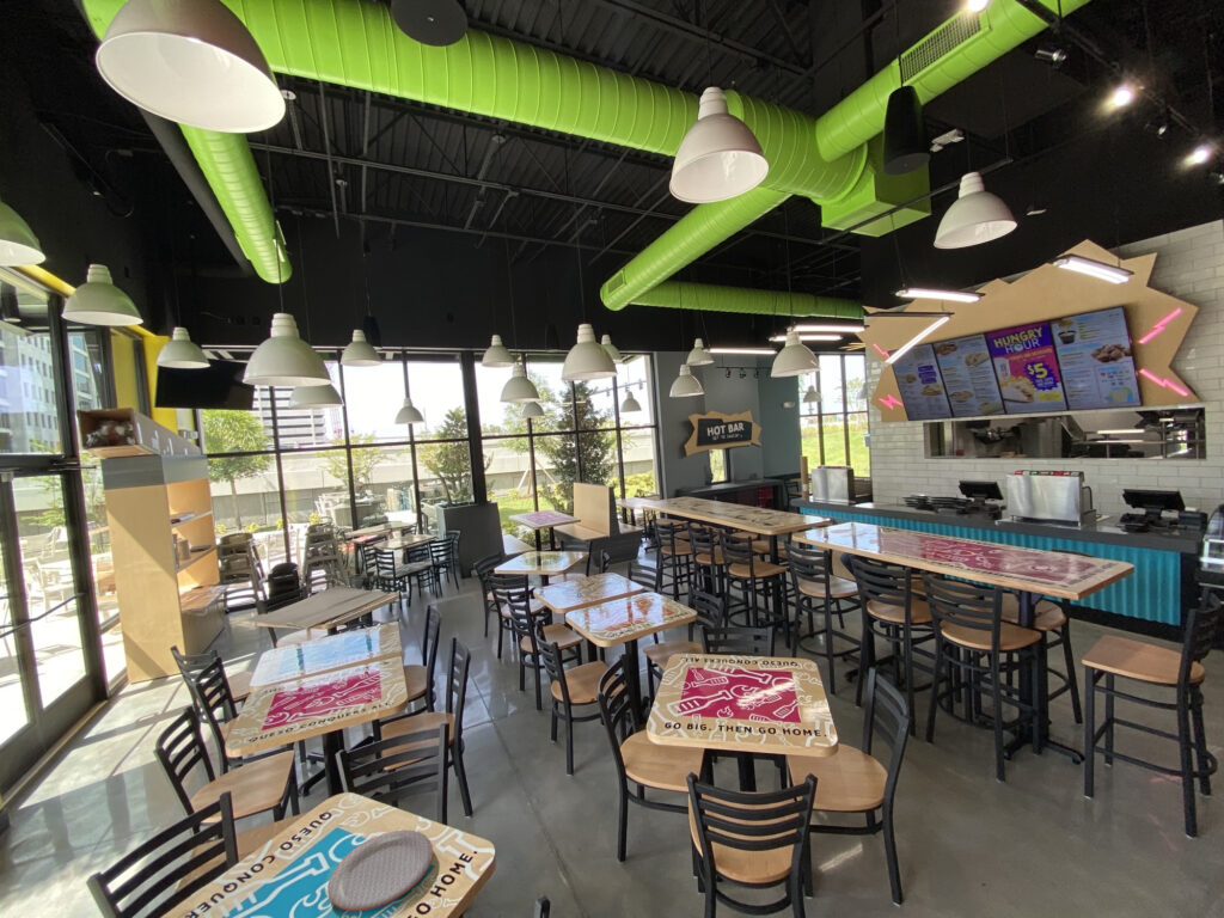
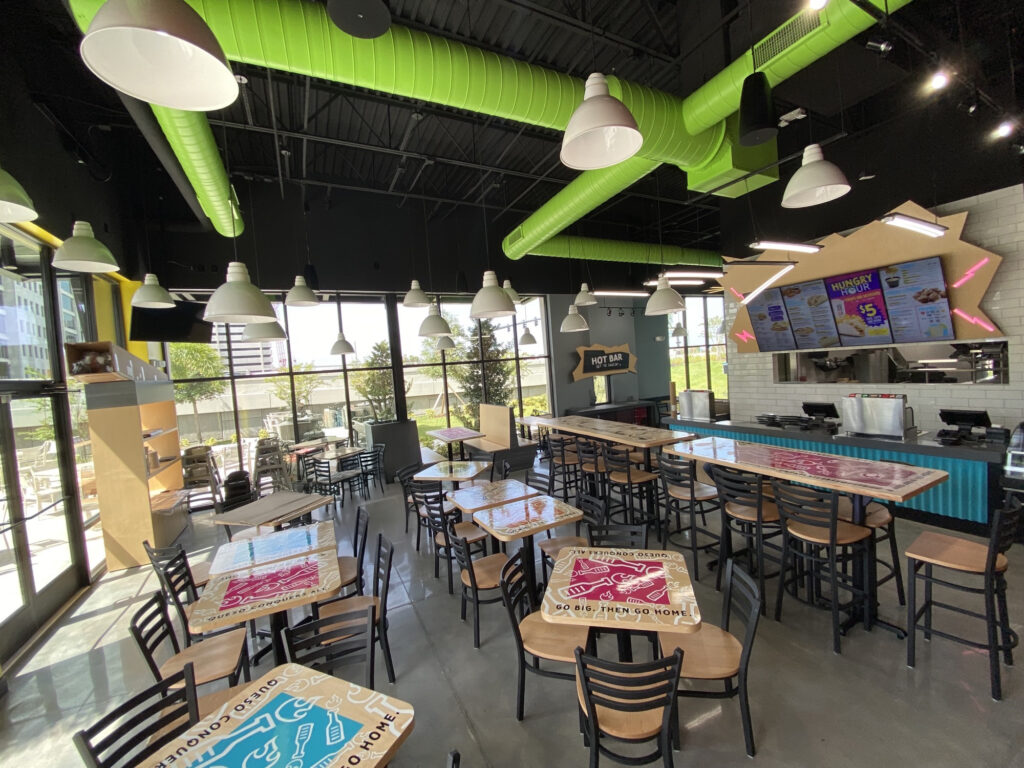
- plate (382, 869)
